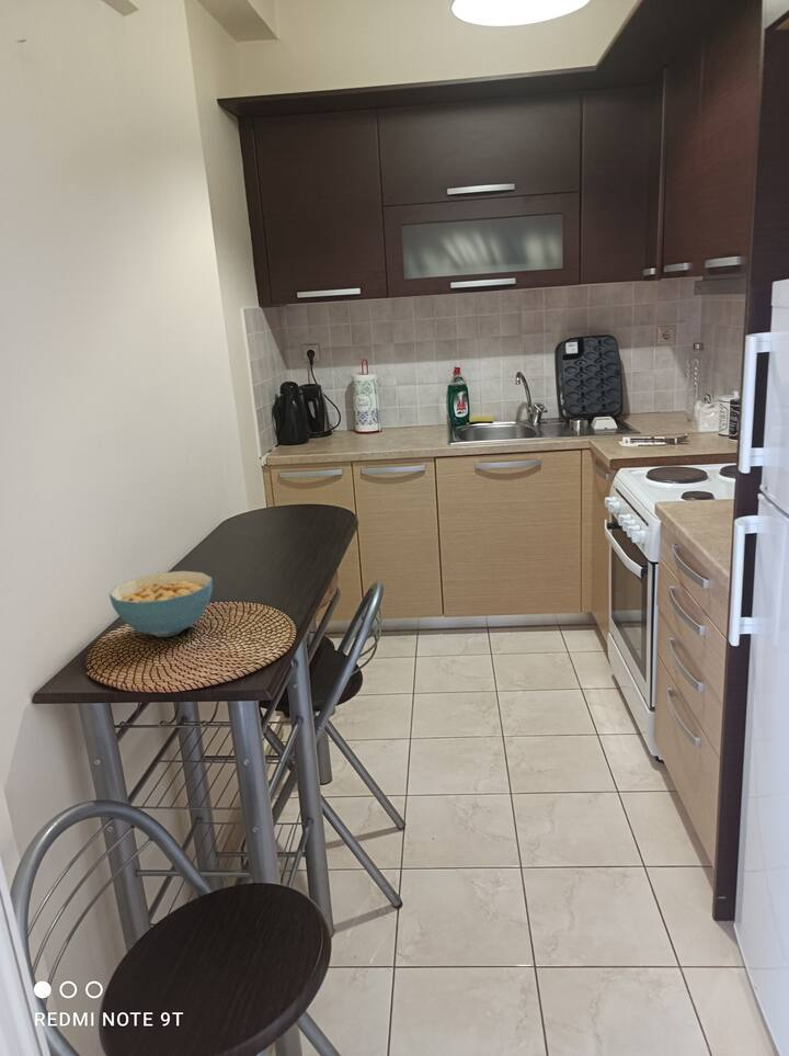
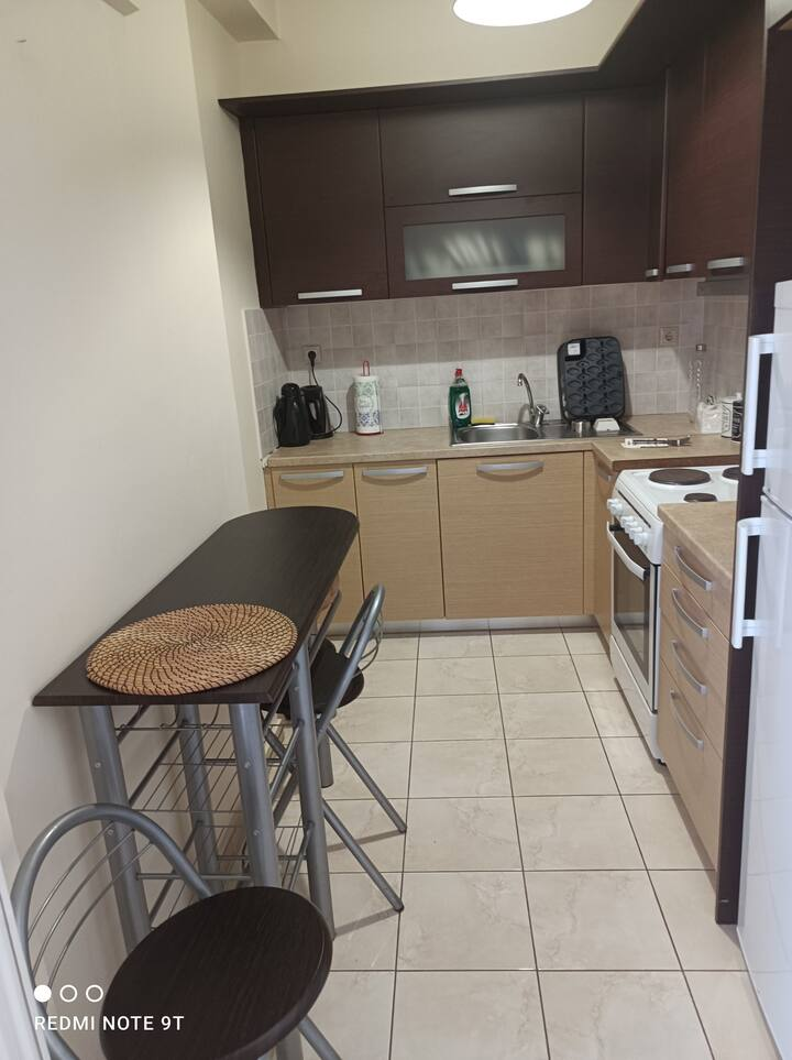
- cereal bowl (164, 609)
